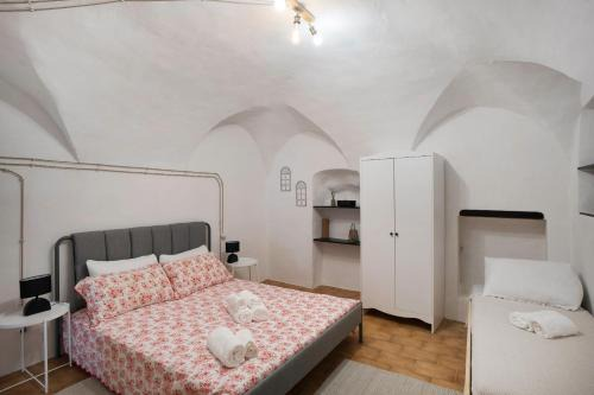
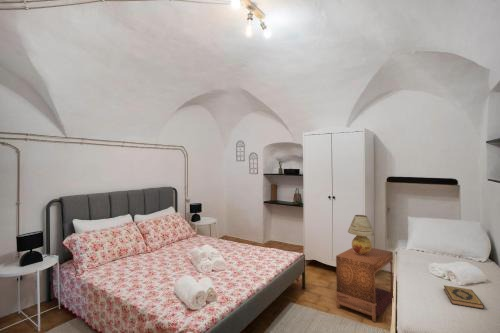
+ table lamp (361, 234)
+ canopy bed (366, 279)
+ hardback book (462, 296)
